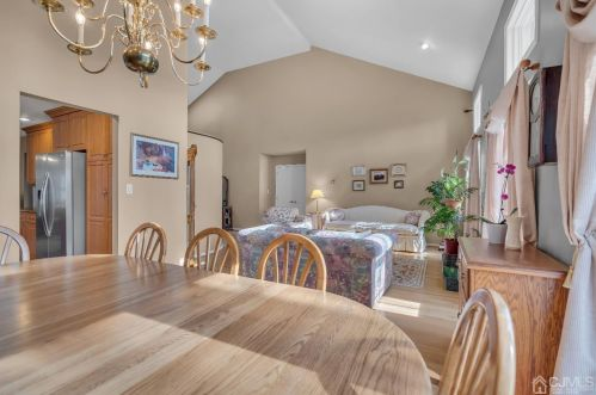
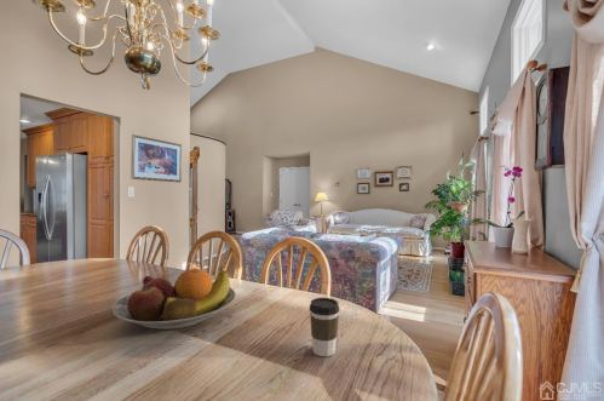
+ fruit bowl (178, 293)
+ coffee cup (323, 326)
